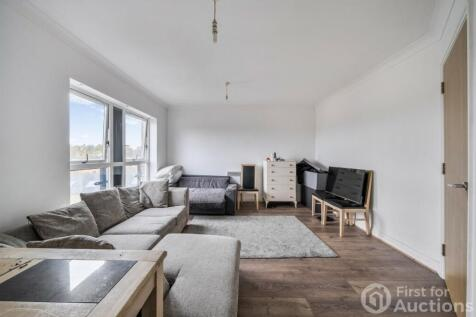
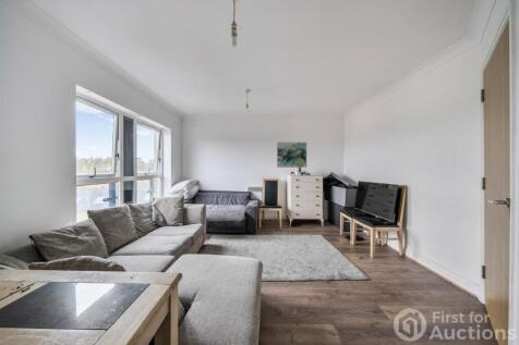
+ wall art (291, 155)
